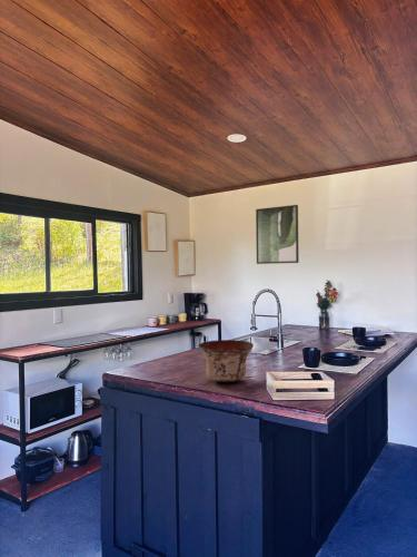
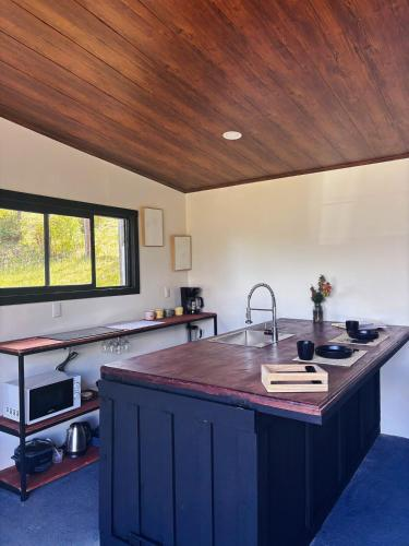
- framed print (276, 235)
- bowl (226, 362)
